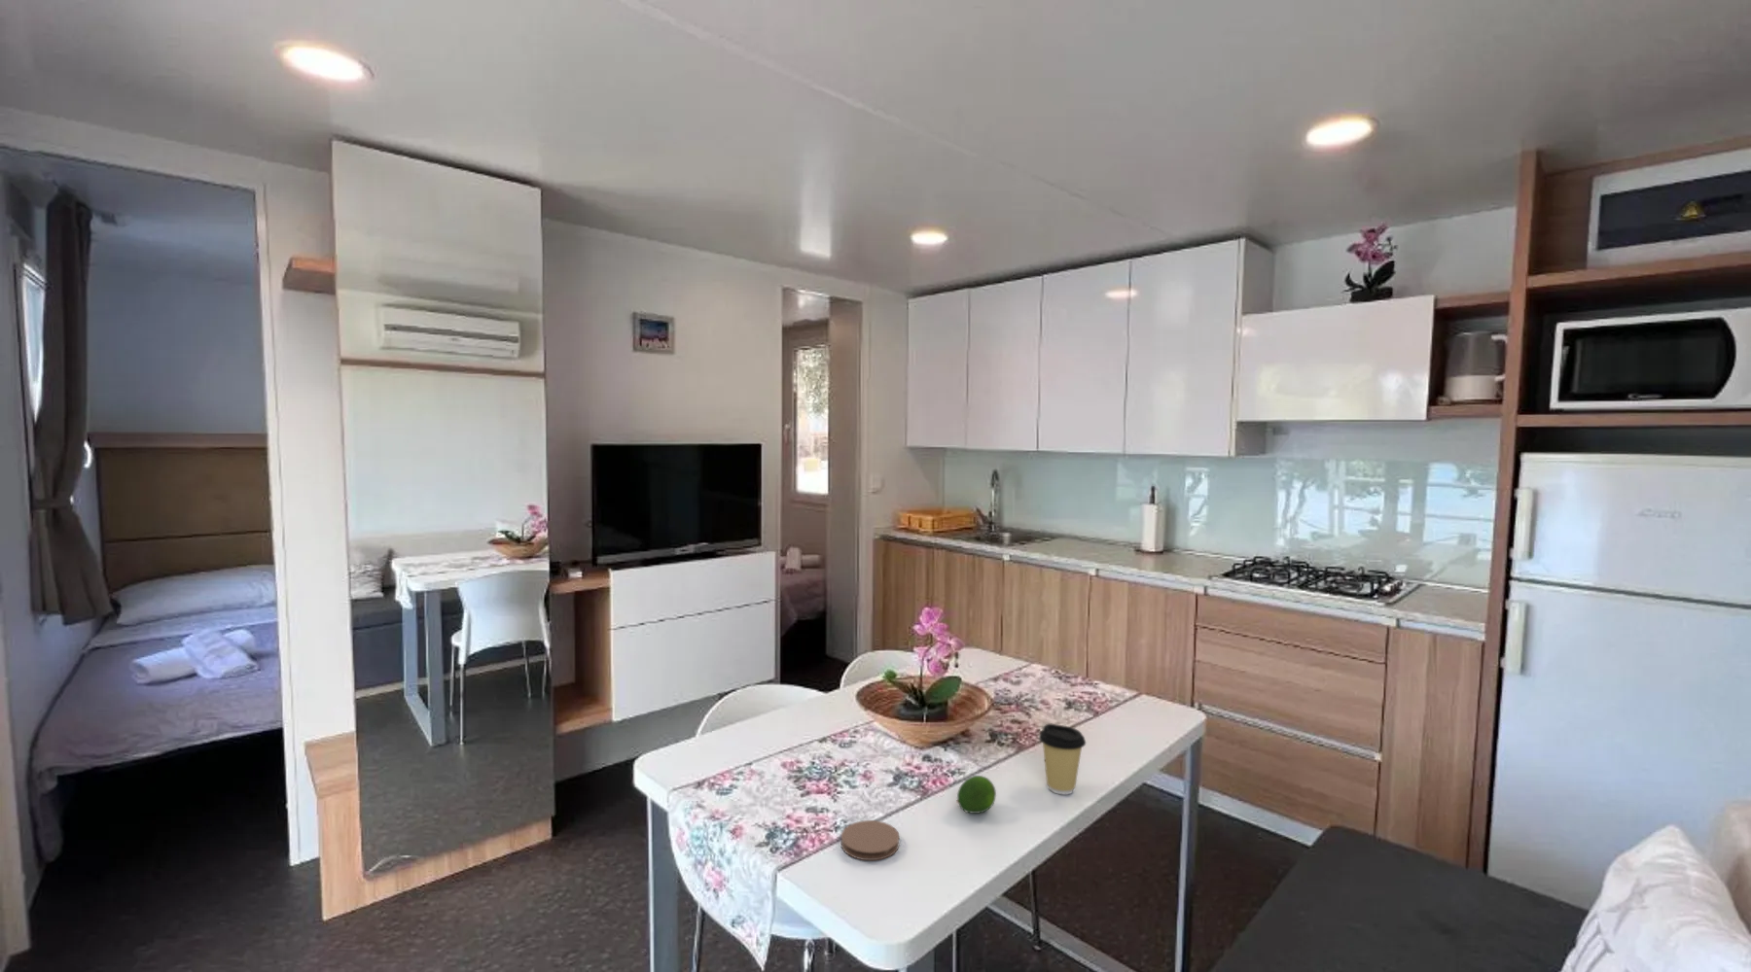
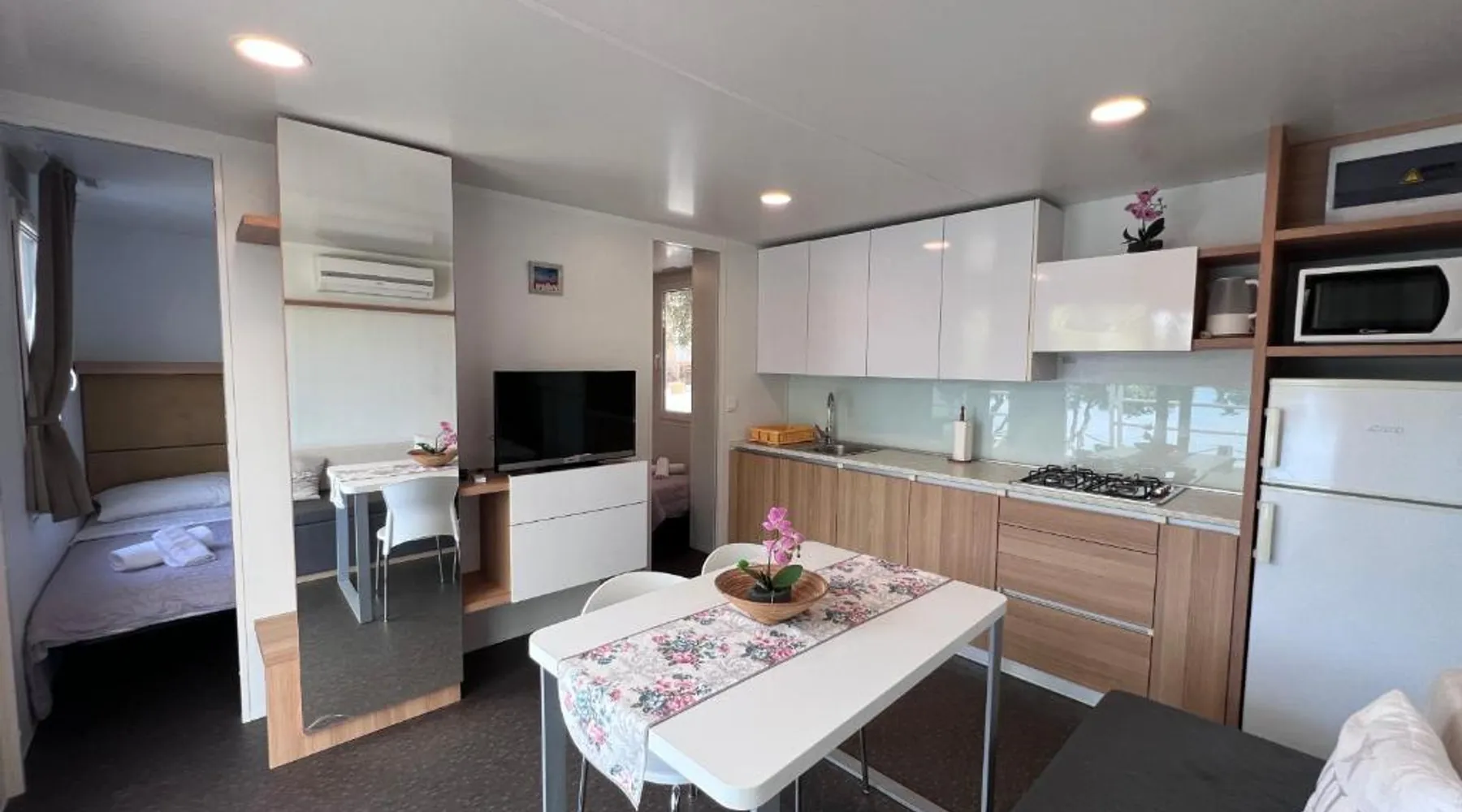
- coffee cup (1061, 759)
- fruit (976, 794)
- coaster (870, 839)
